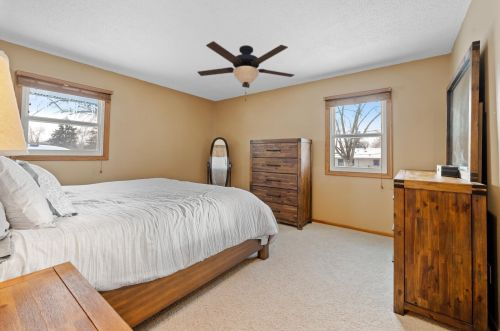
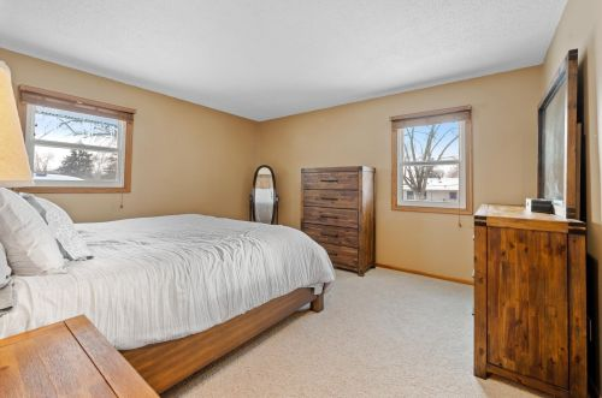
- ceiling fan (246, 76)
